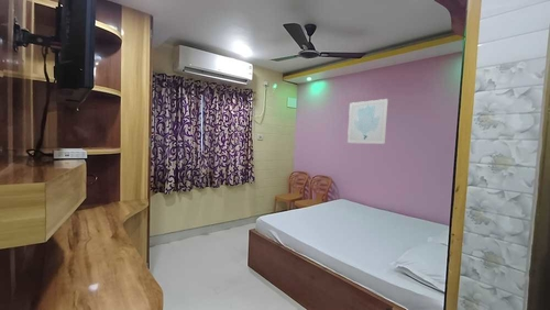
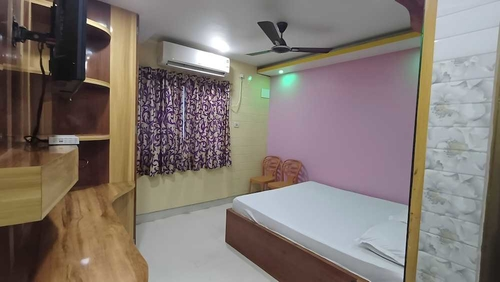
- wall art (366, 122)
